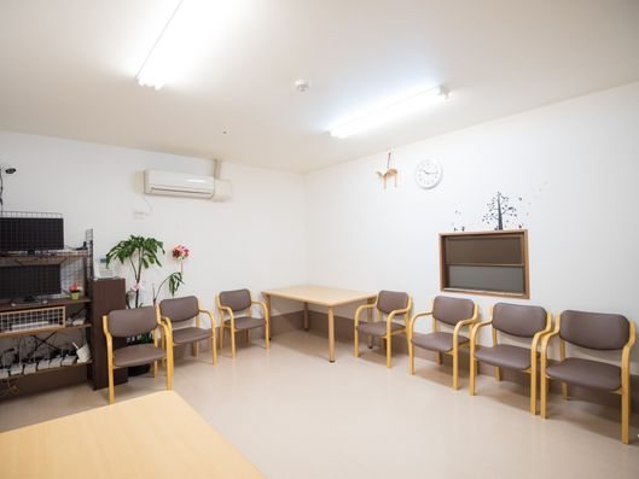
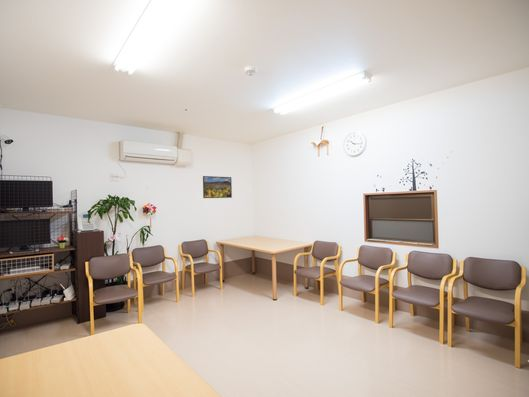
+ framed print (217, 187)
